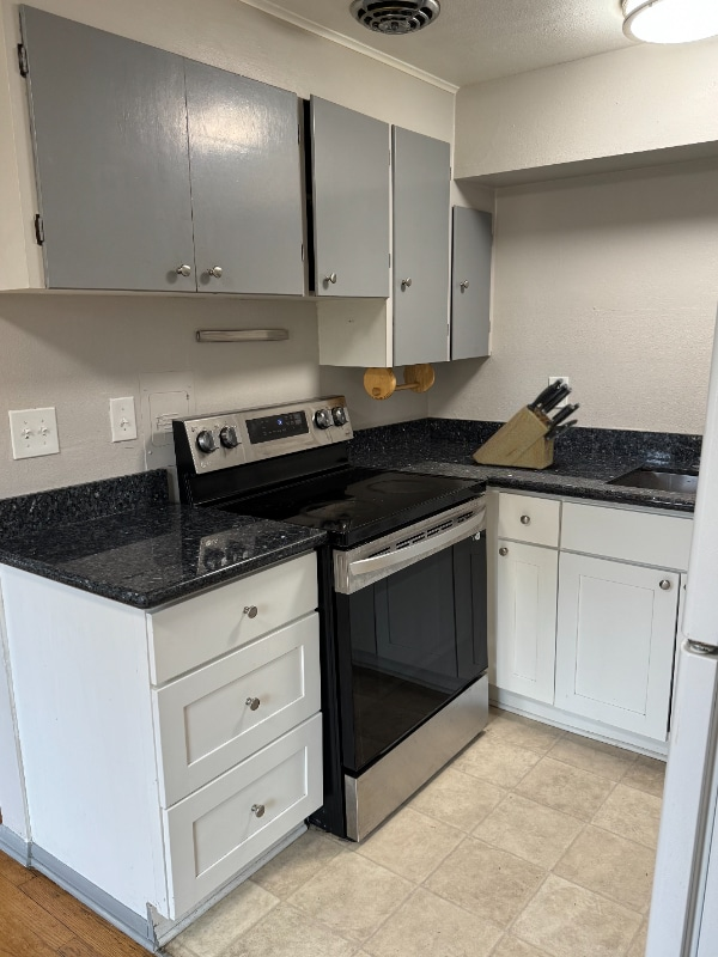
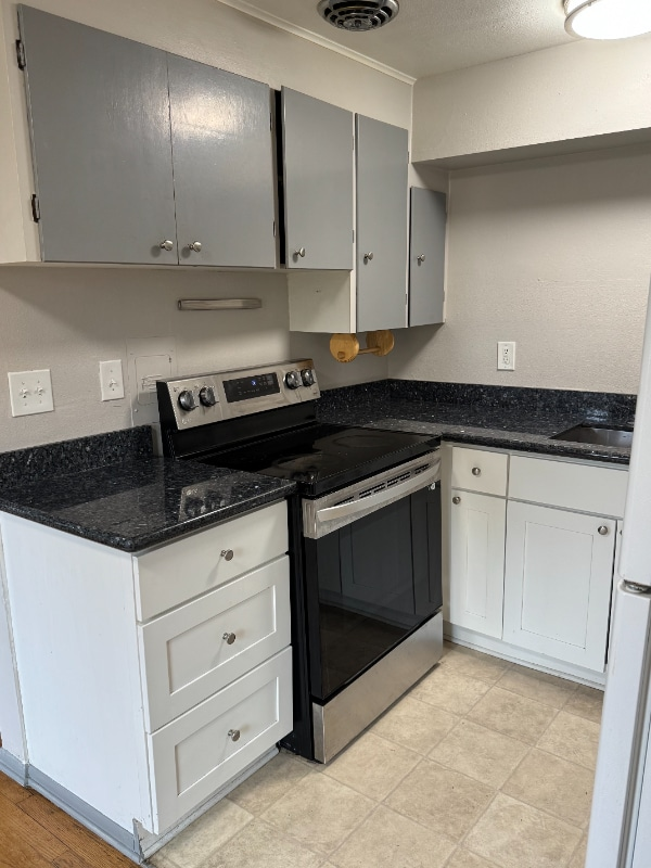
- knife block (525, 421)
